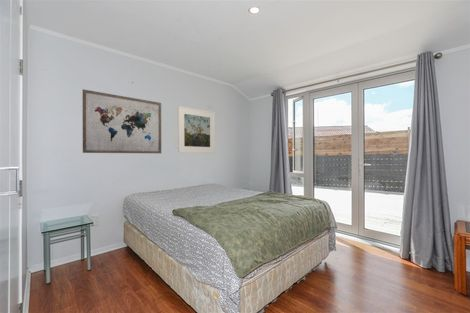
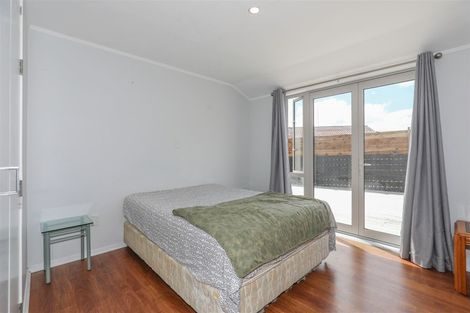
- wall art (126, 125)
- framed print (197, 131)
